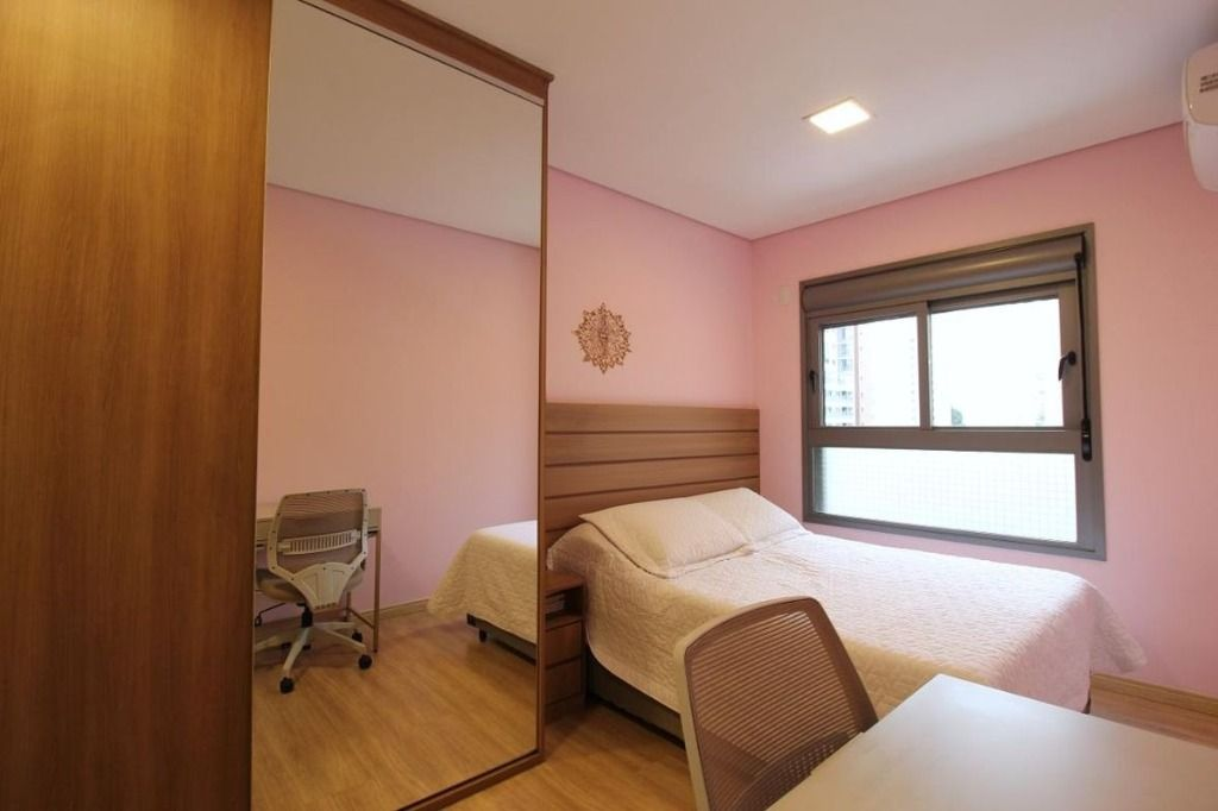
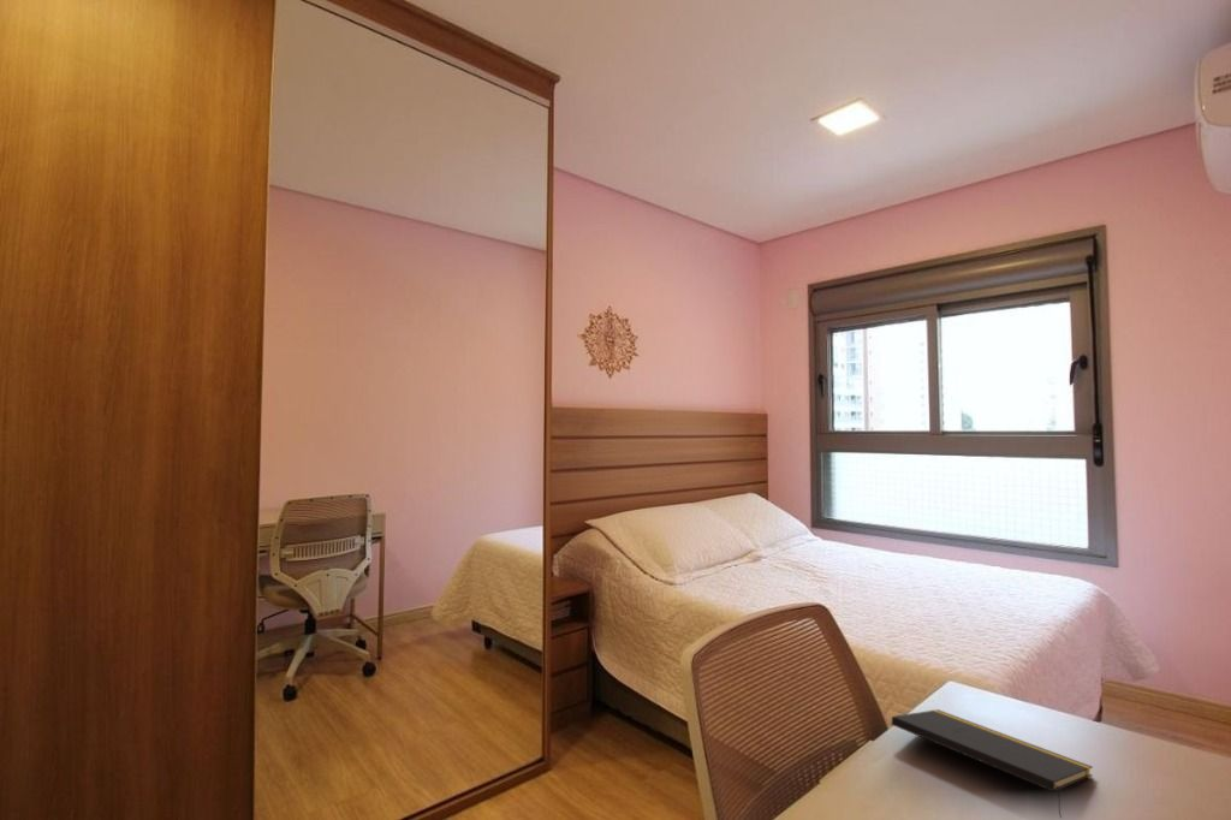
+ notepad (987, 744)
